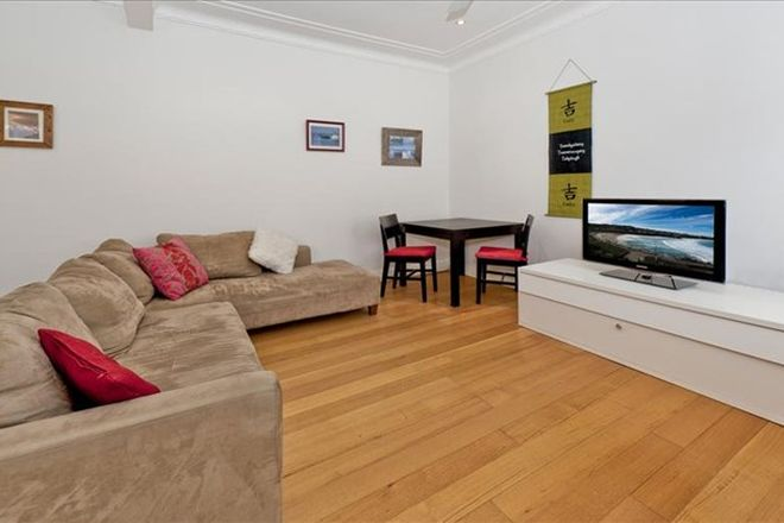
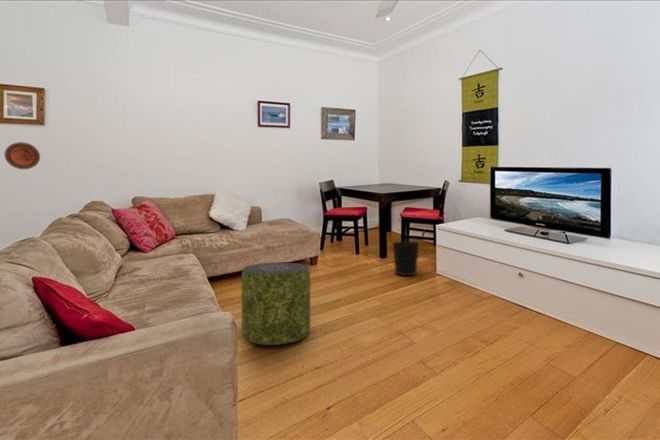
+ pouf (276, 299)
+ wastebasket (405, 258)
+ decorative plate (22, 155)
